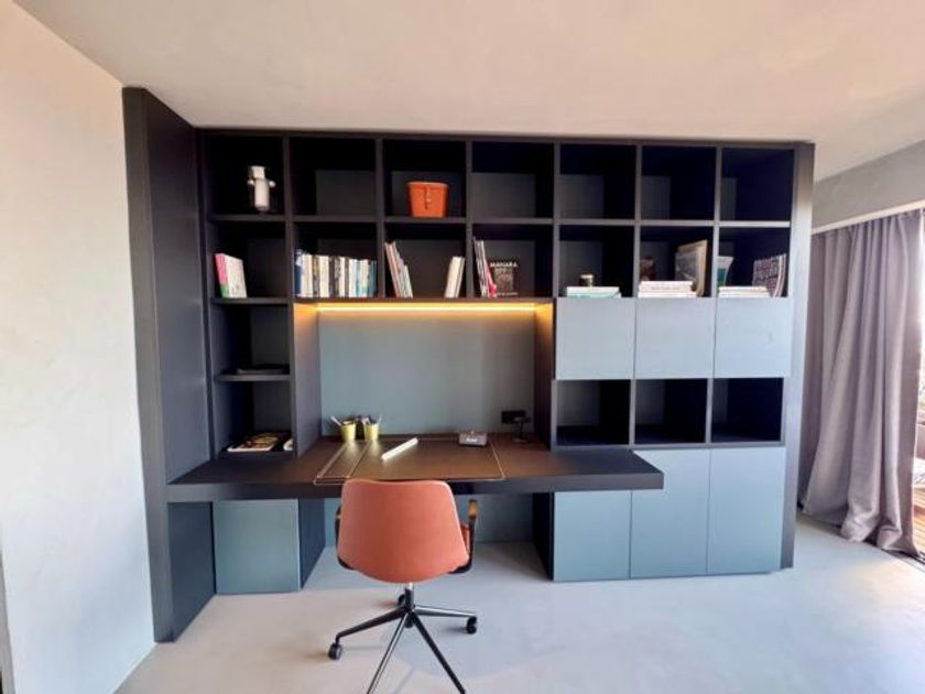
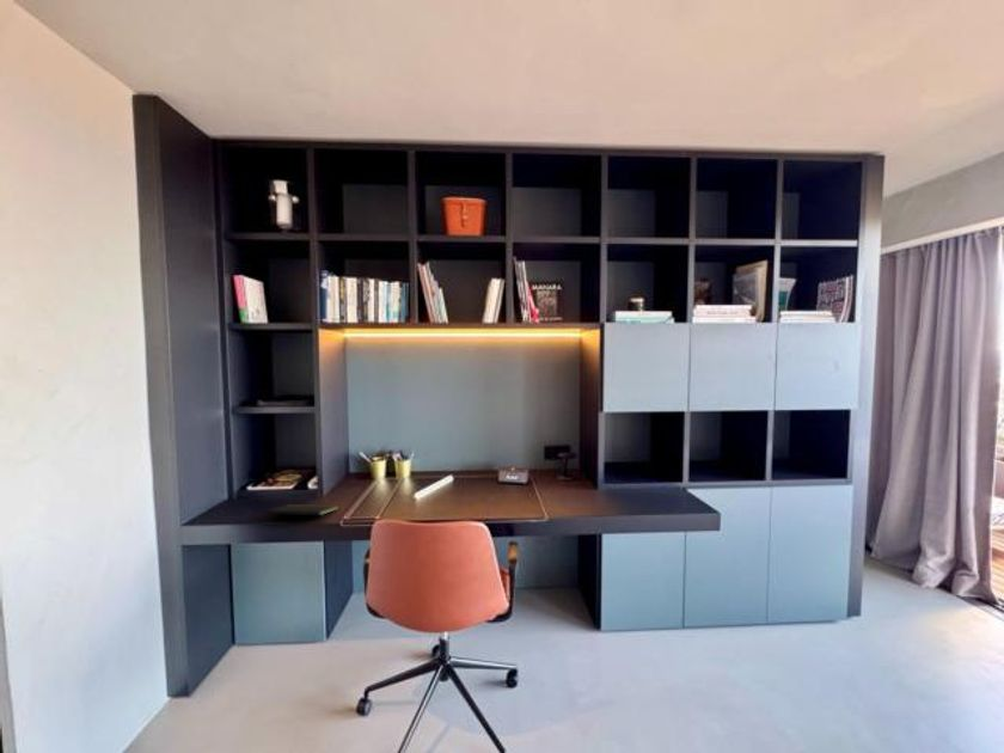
+ notepad (304, 509)
